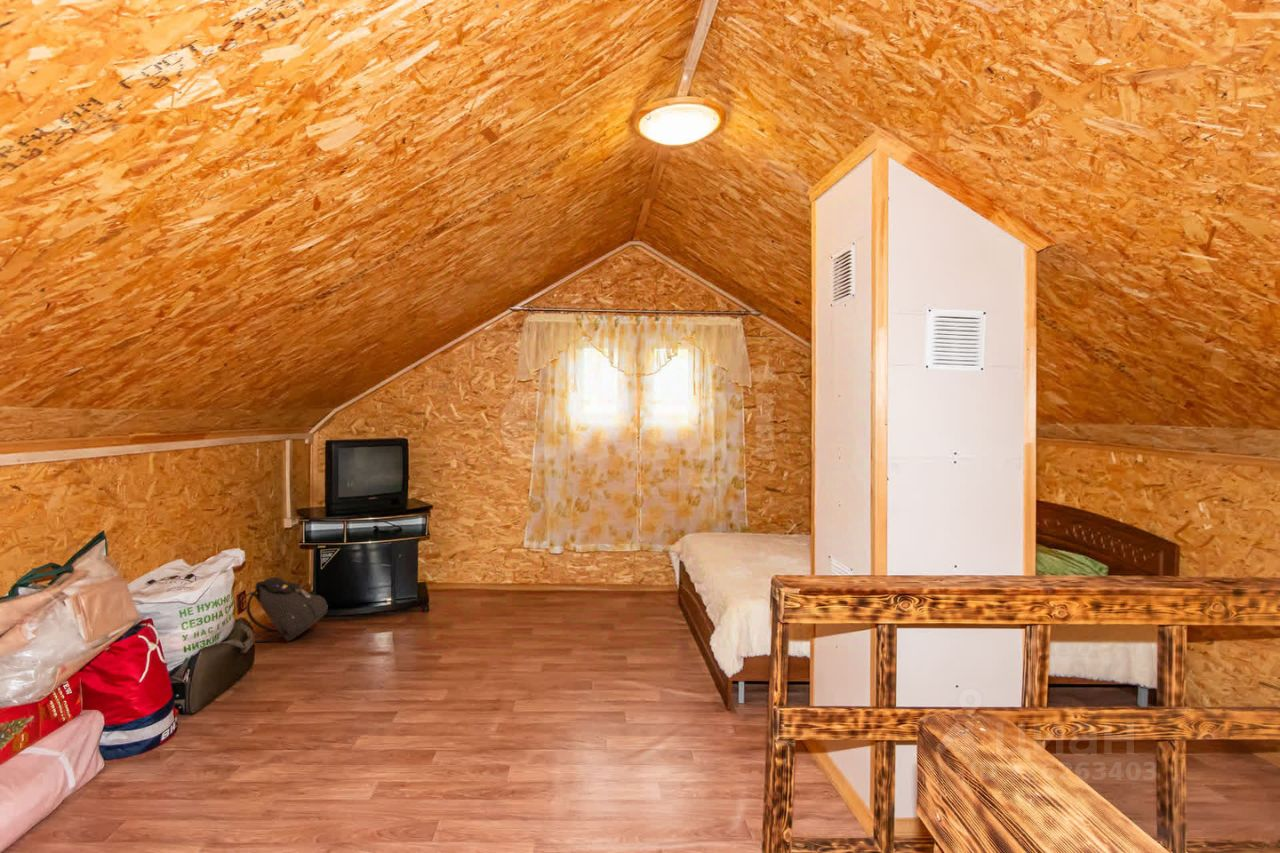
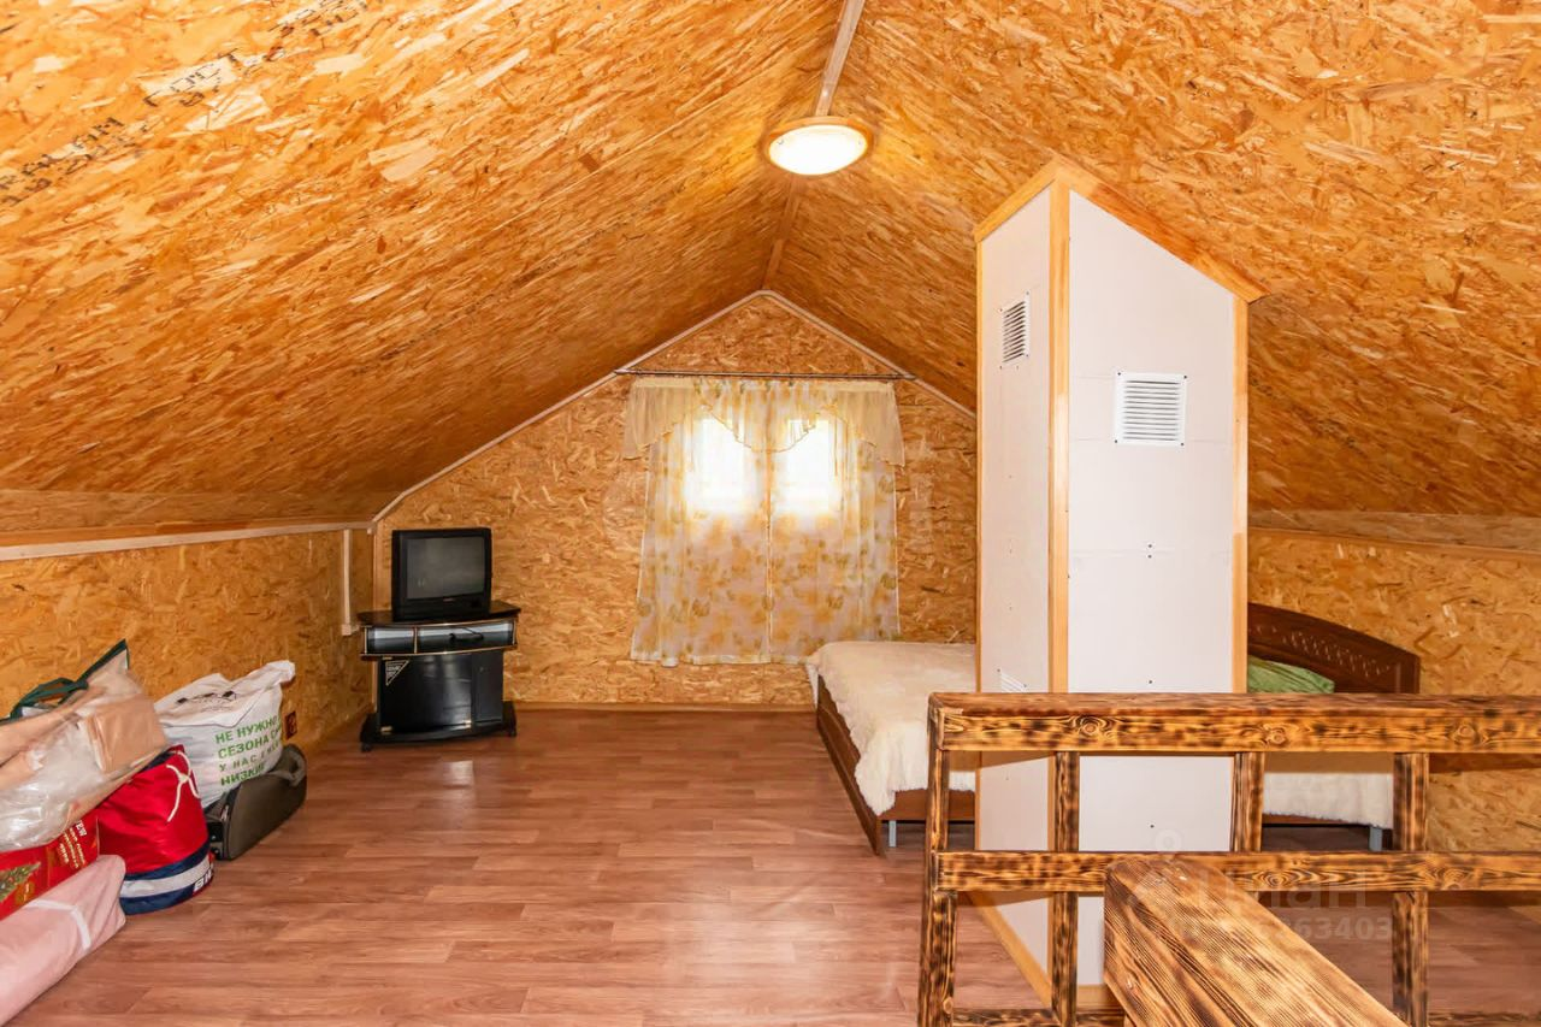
- backpack (282, 607)
